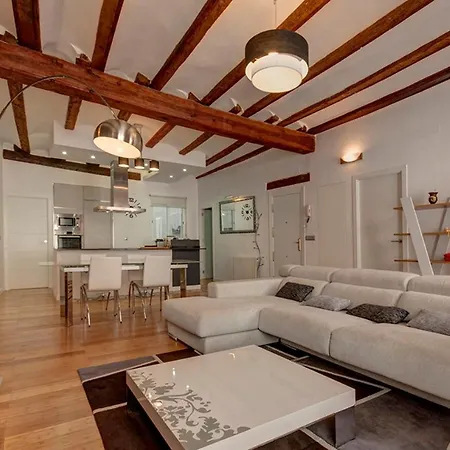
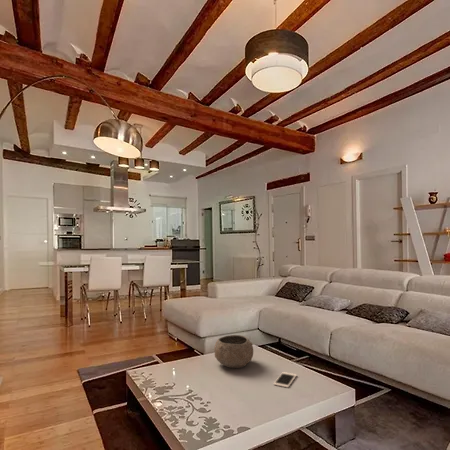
+ bowl (234, 351)
+ cell phone (285, 379)
